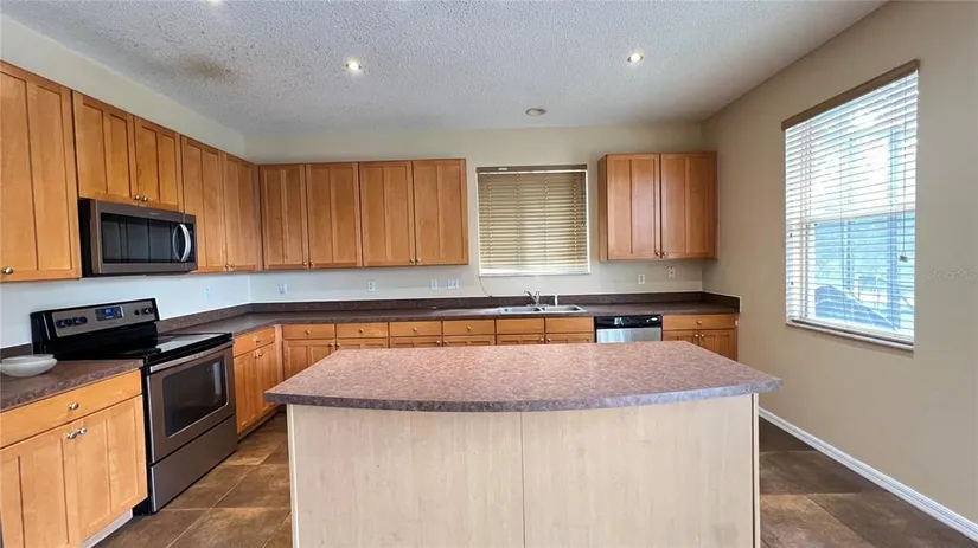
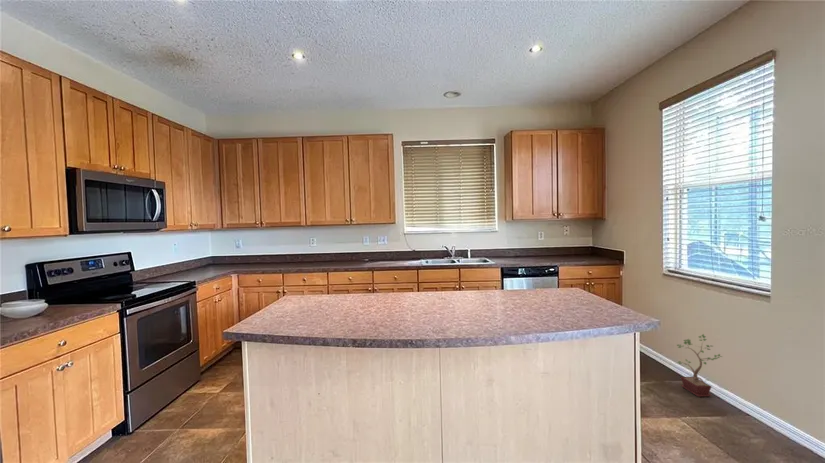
+ potted plant (699, 366)
